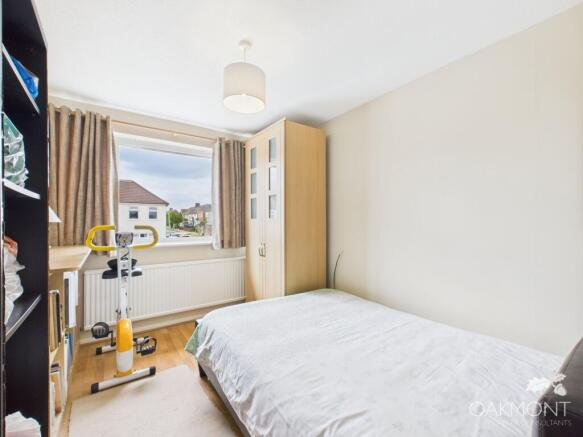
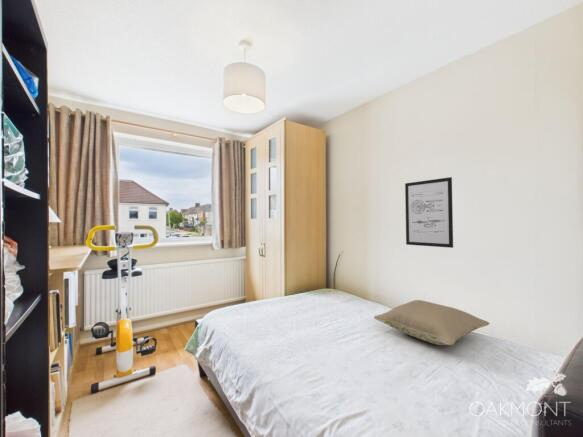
+ pillow (429, 320)
+ wall art (427, 213)
